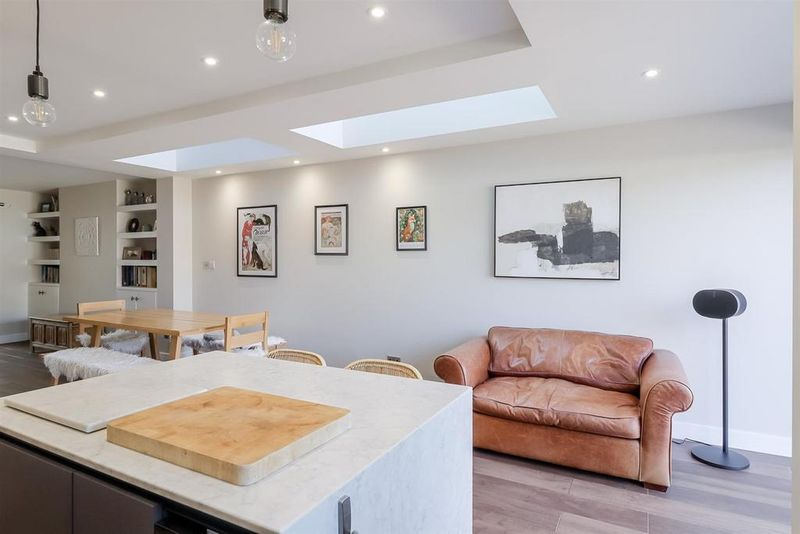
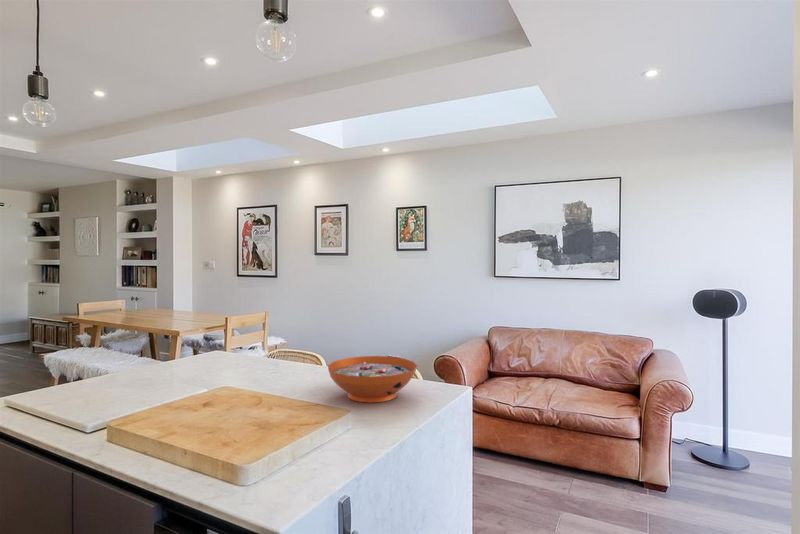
+ decorative bowl (372, 379)
